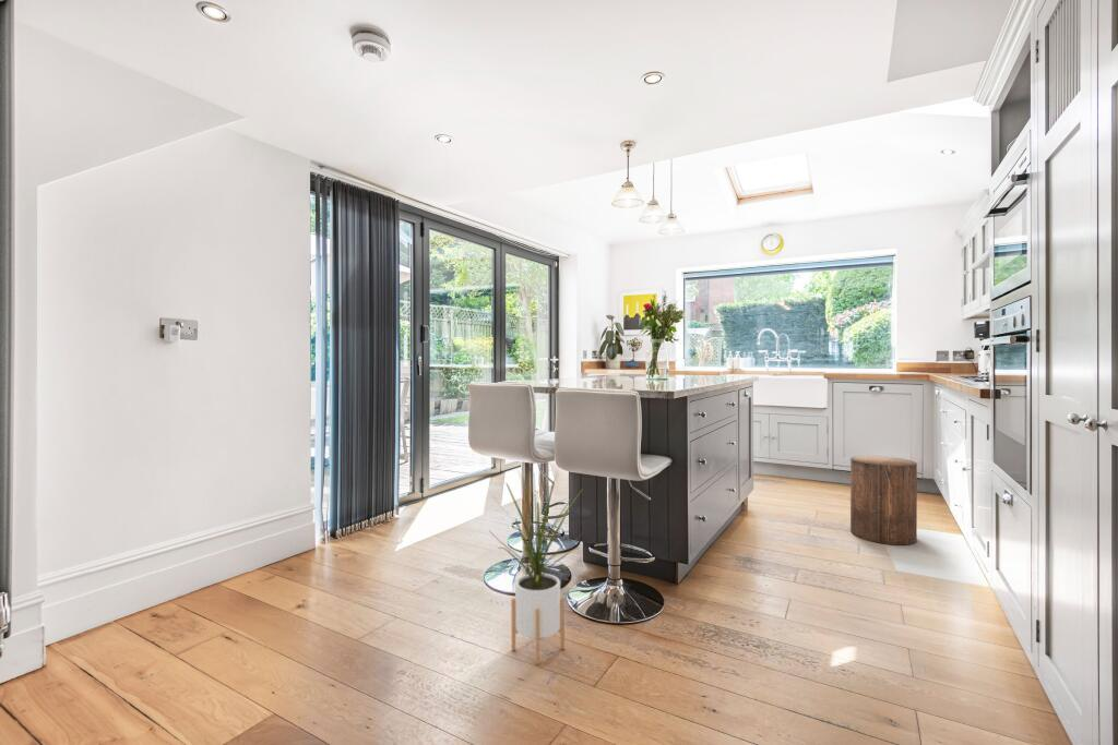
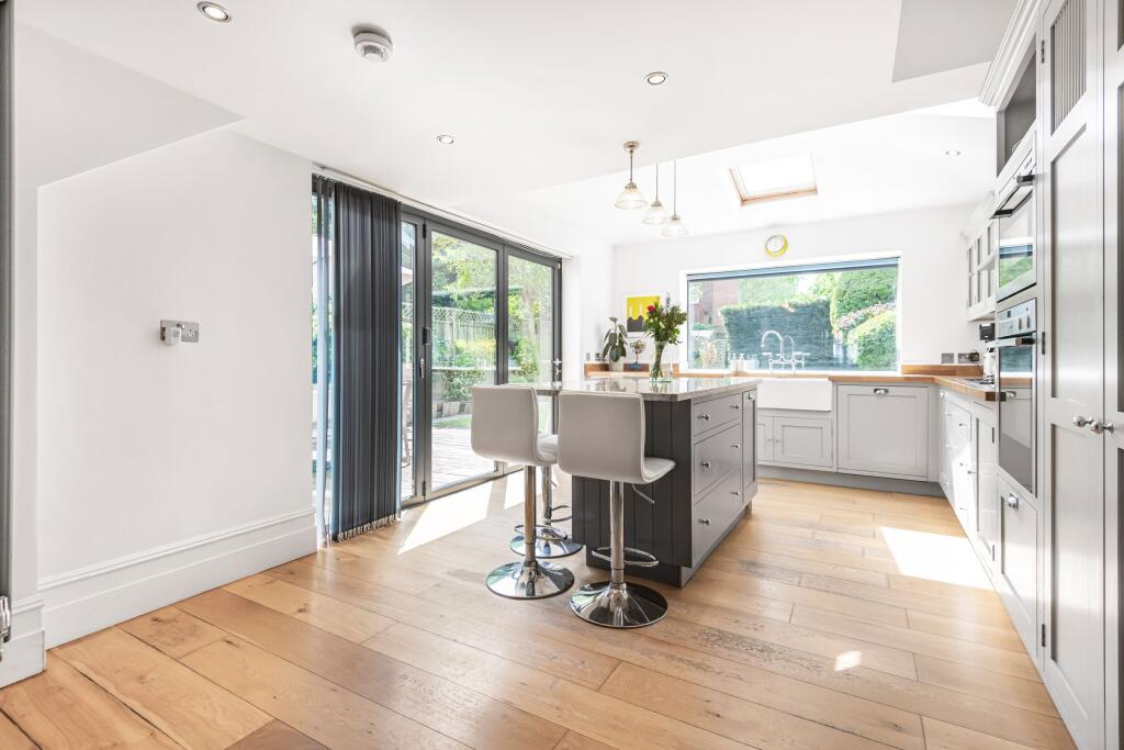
- stool (882, 497)
- house plant (536, 561)
